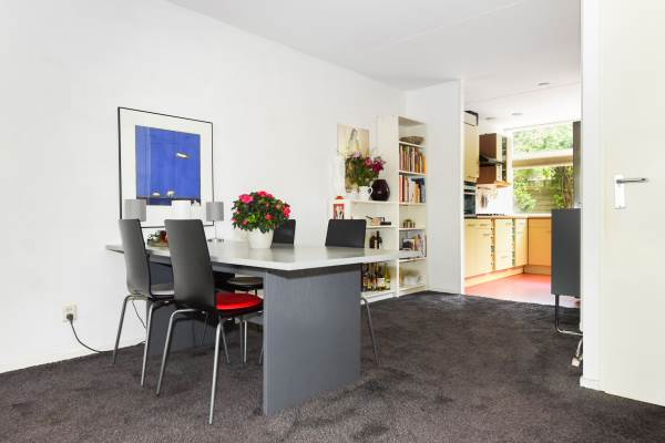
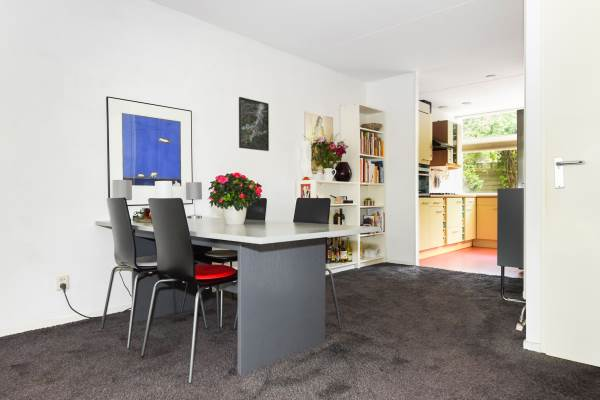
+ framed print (254, 124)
